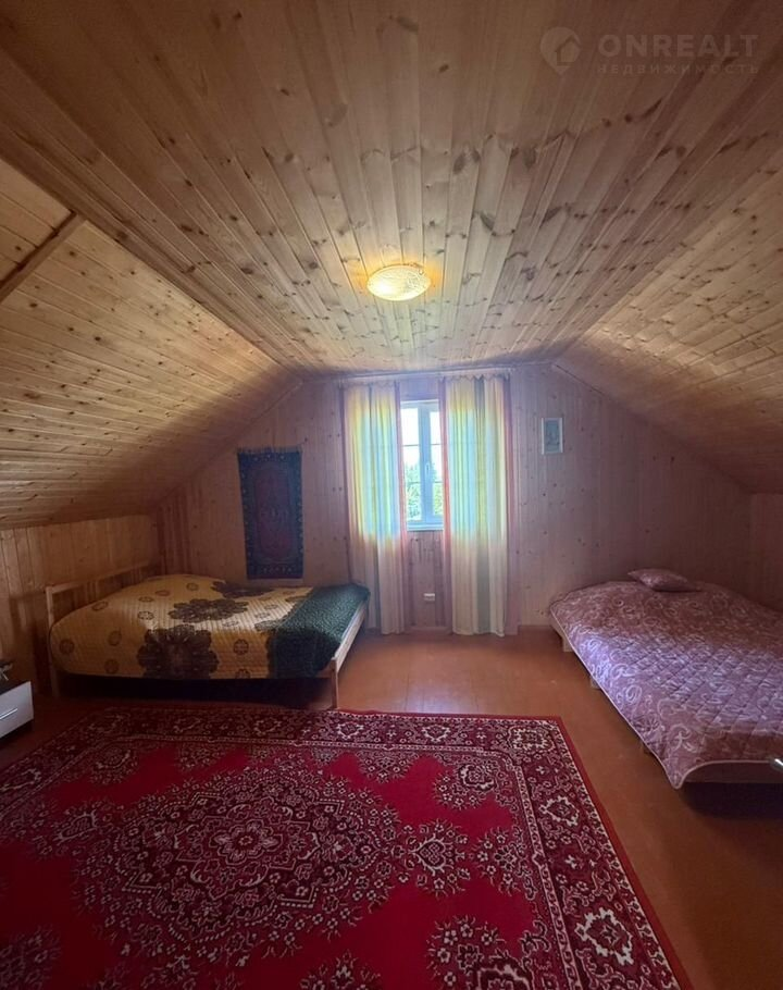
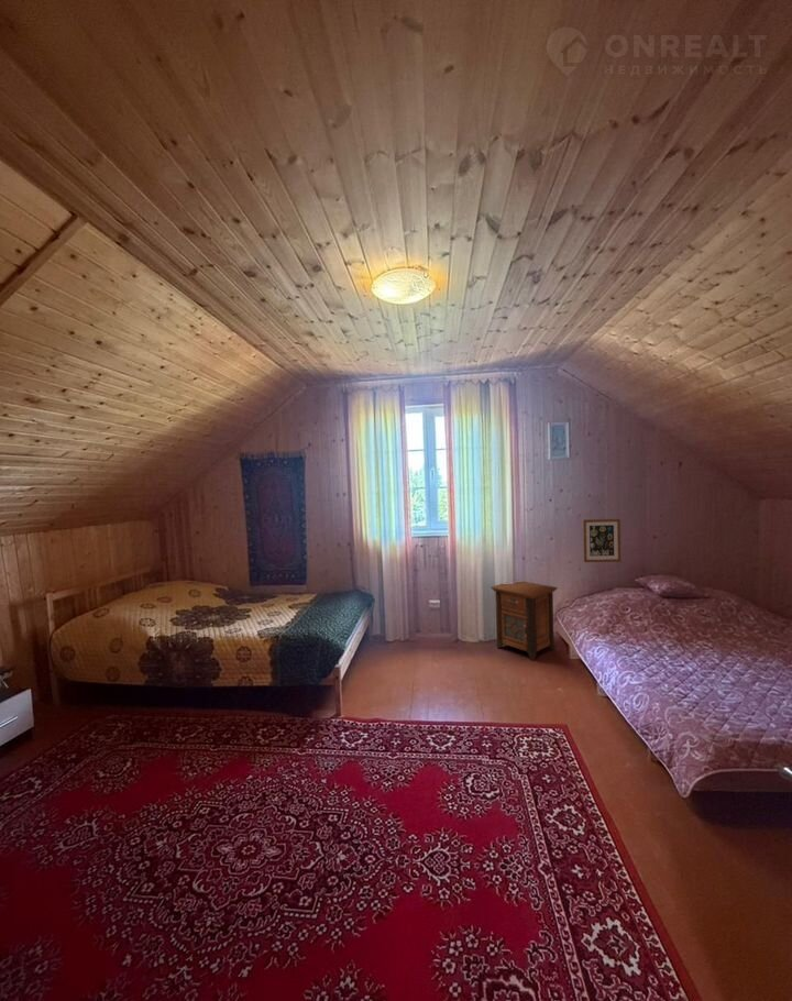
+ nightstand (524, 617)
+ wall art (602, 540)
